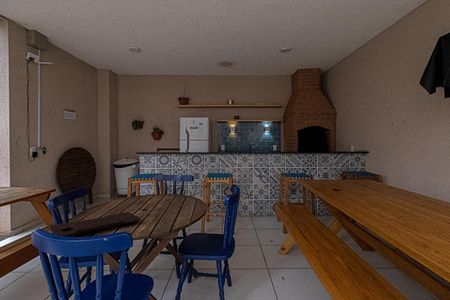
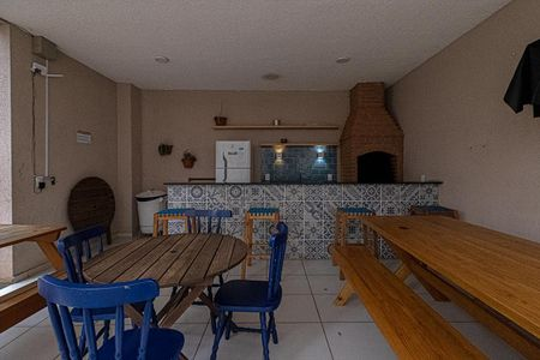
- cutting board (97, 224)
